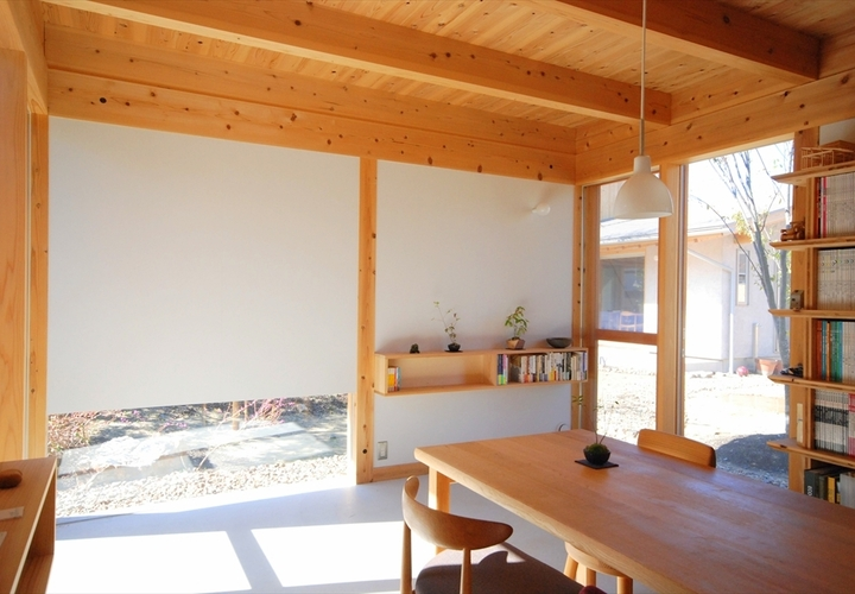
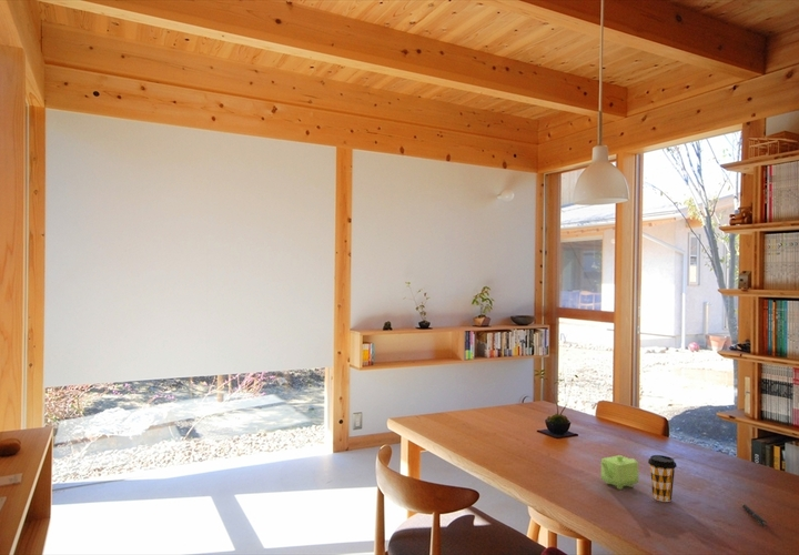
+ teapot (617, 471)
+ coffee cup (661, 477)
+ pen (752, 513)
